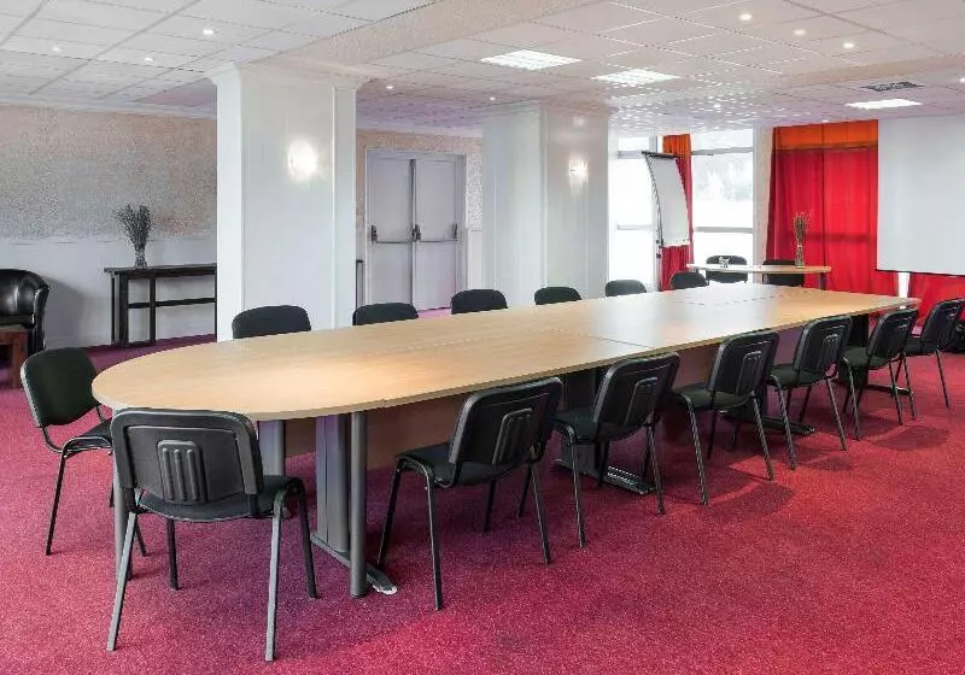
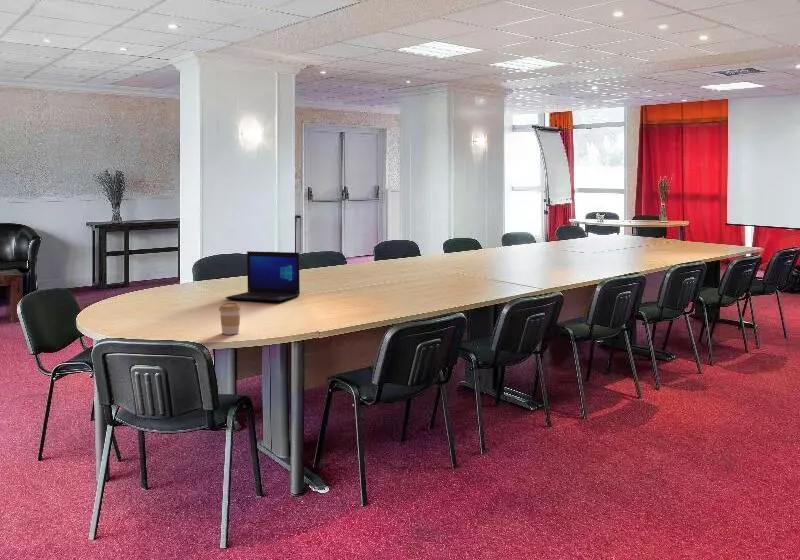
+ laptop (263, 275)
+ coffee cup (230, 318)
